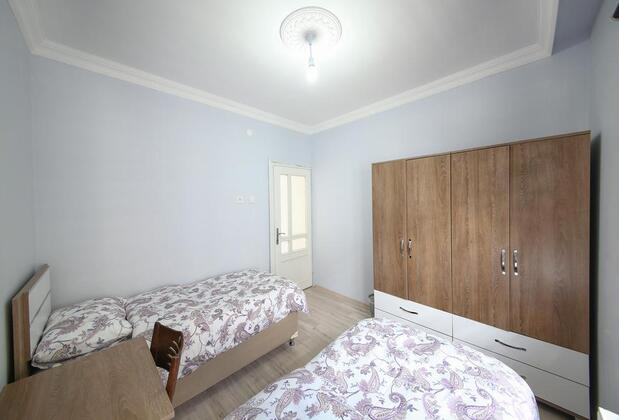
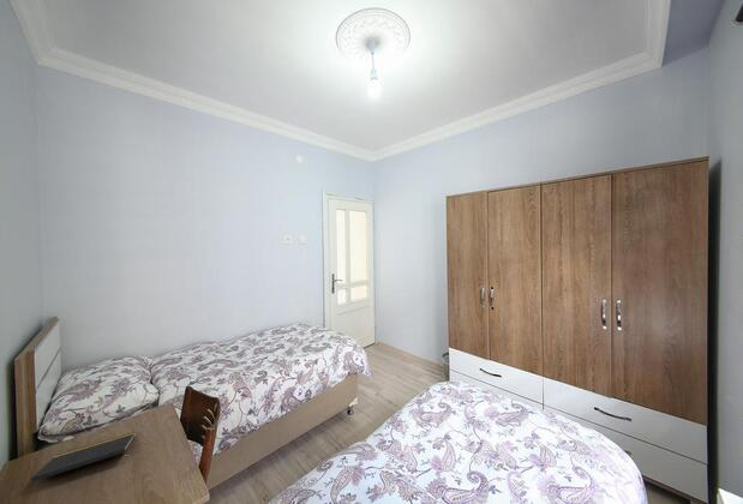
+ notepad (90, 454)
